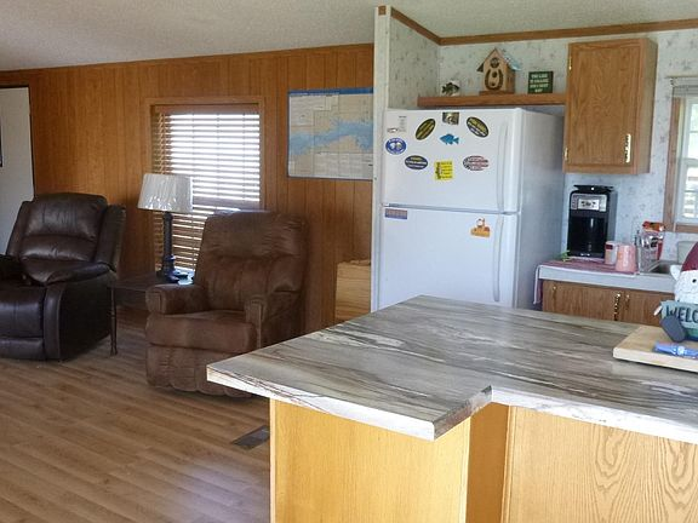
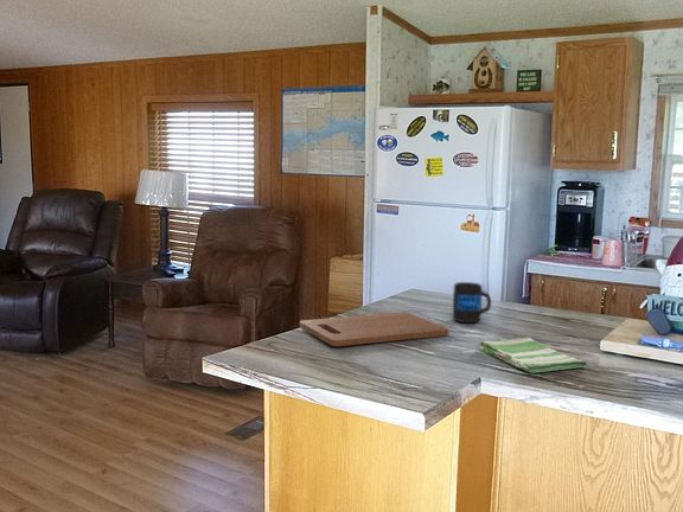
+ cutting board (372, 327)
+ dish towel (529, 353)
+ mug (472, 302)
